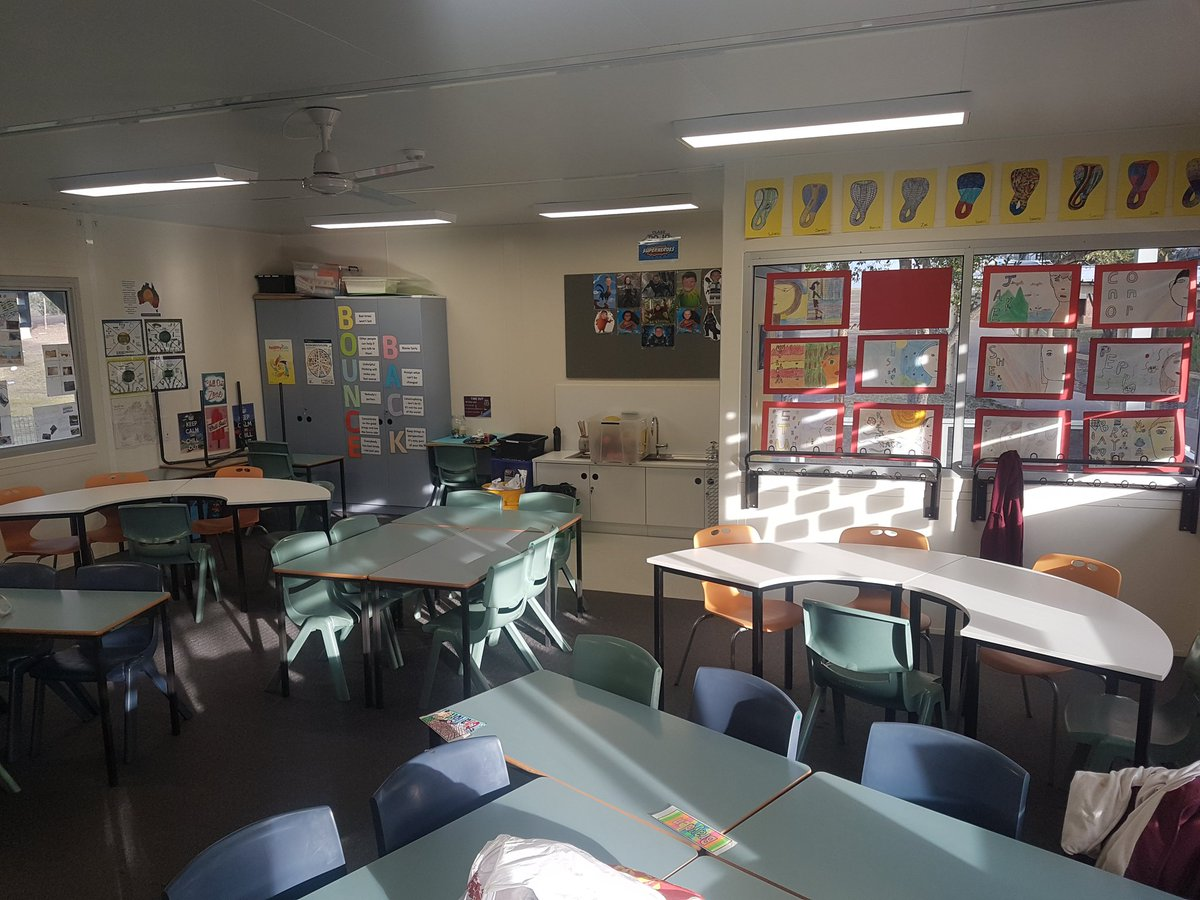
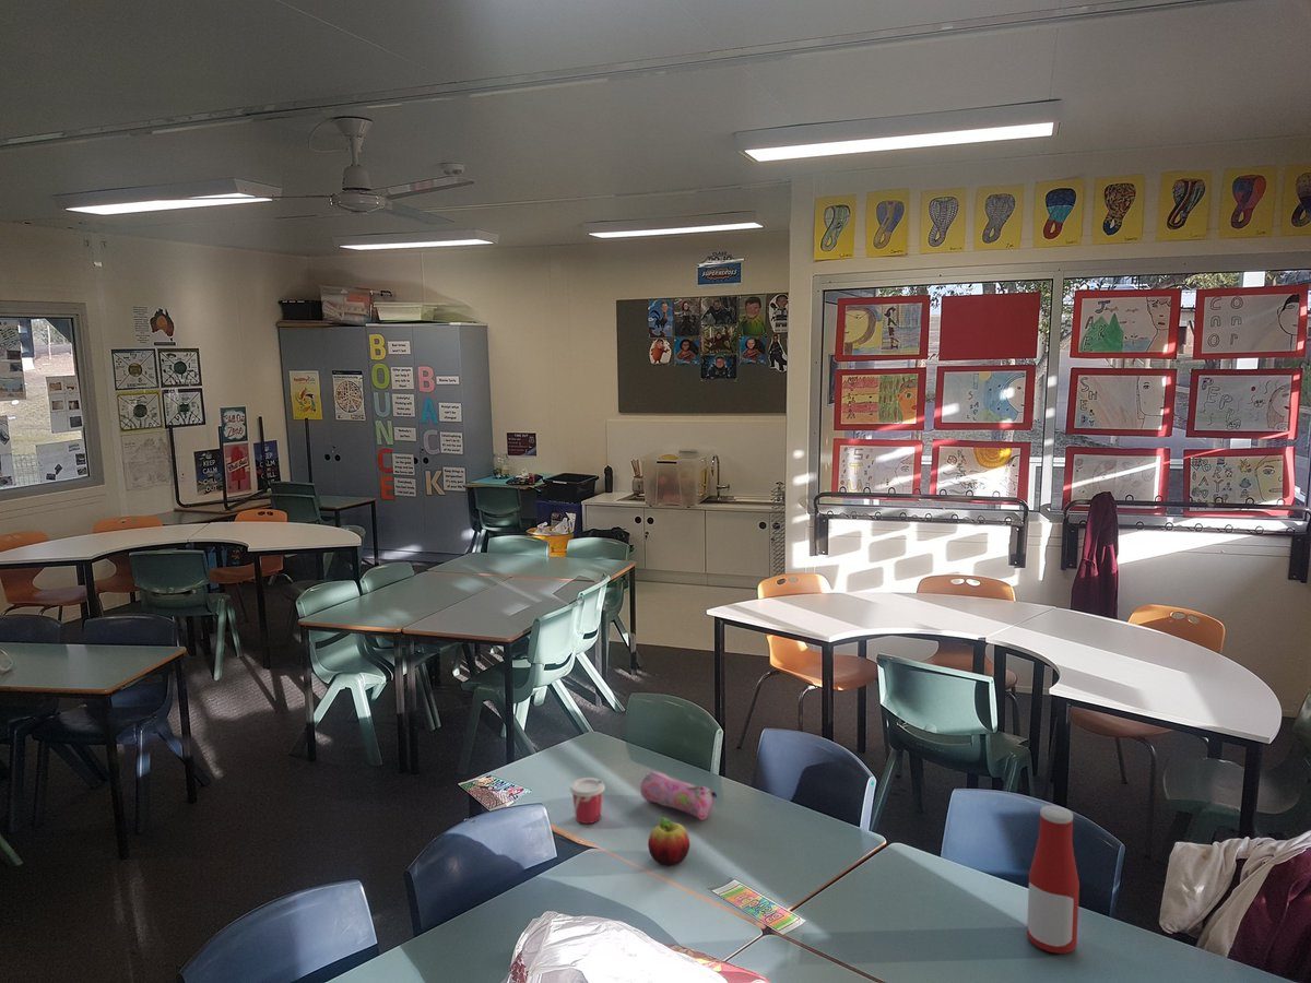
+ pencil case (677, 793)
+ fruit (669, 841)
+ bottle (1053, 876)
+ cup (588, 801)
